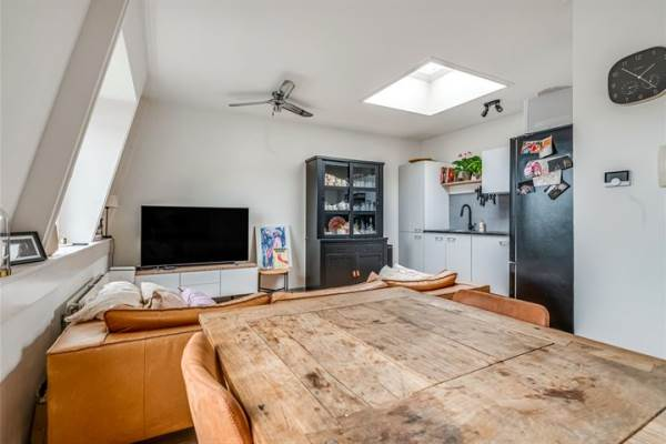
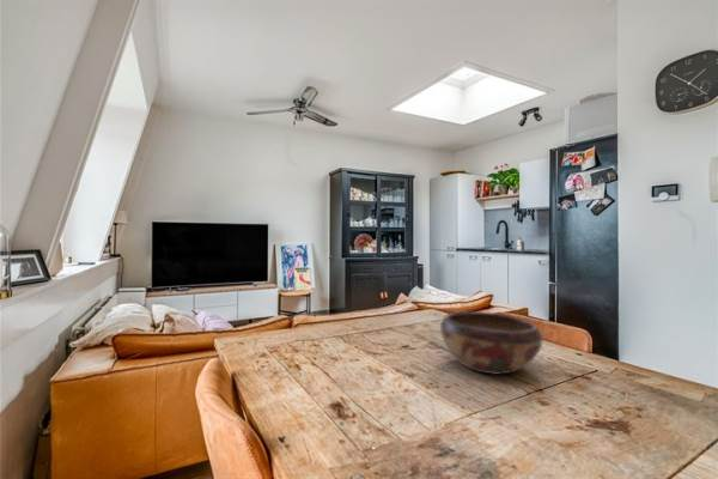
+ decorative bowl (488, 341)
